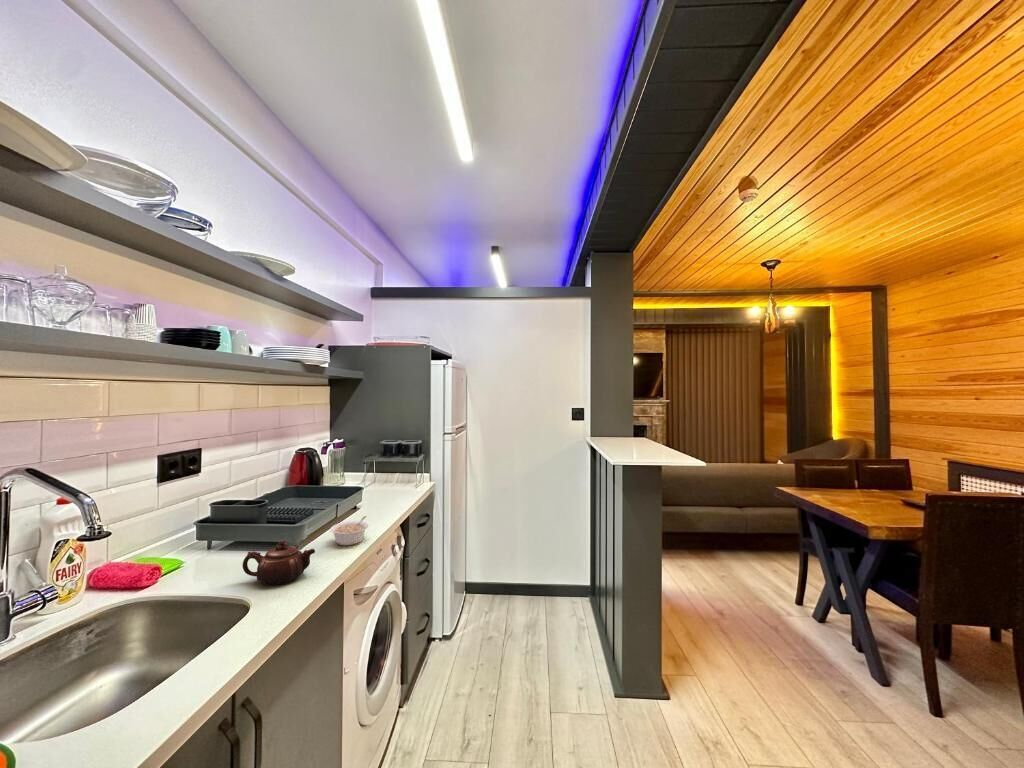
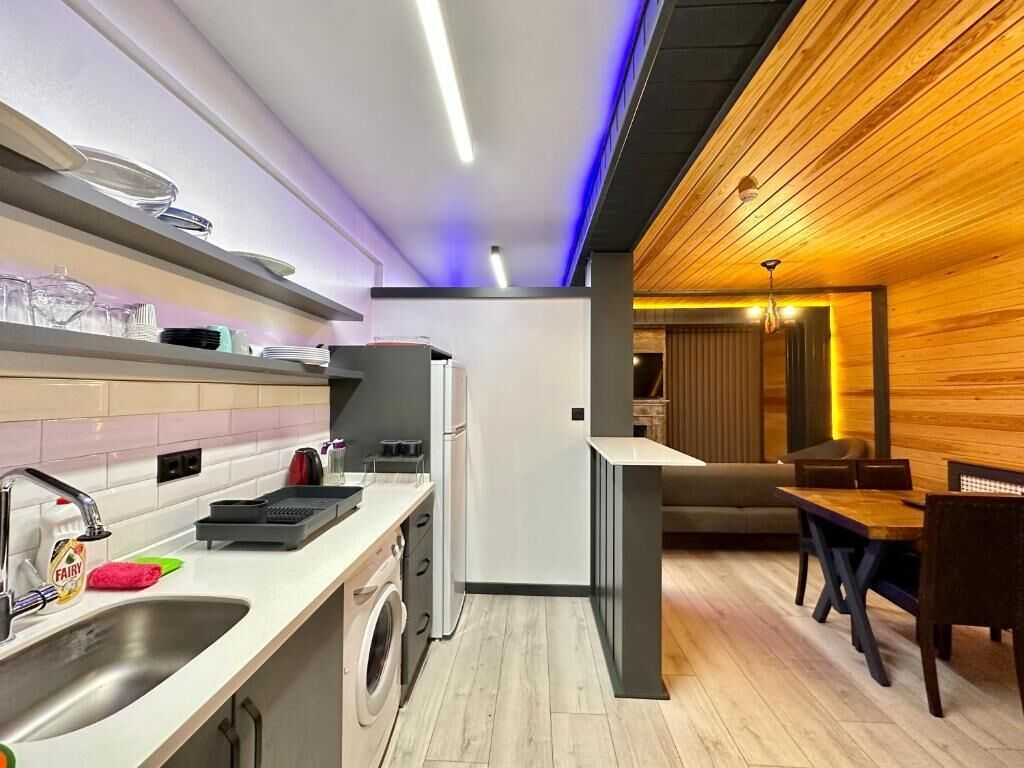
- teapot (279, 559)
- legume (349, 531)
